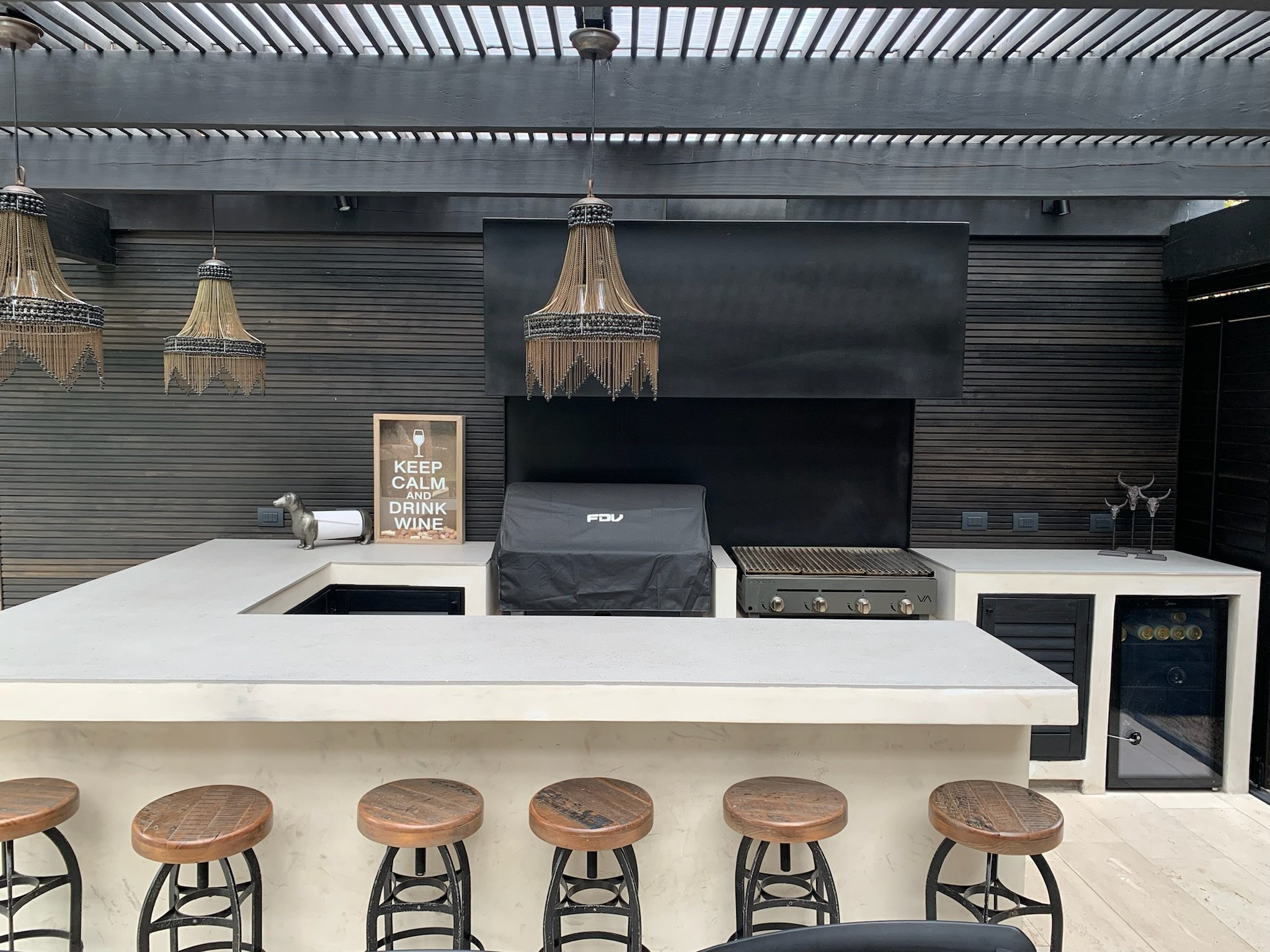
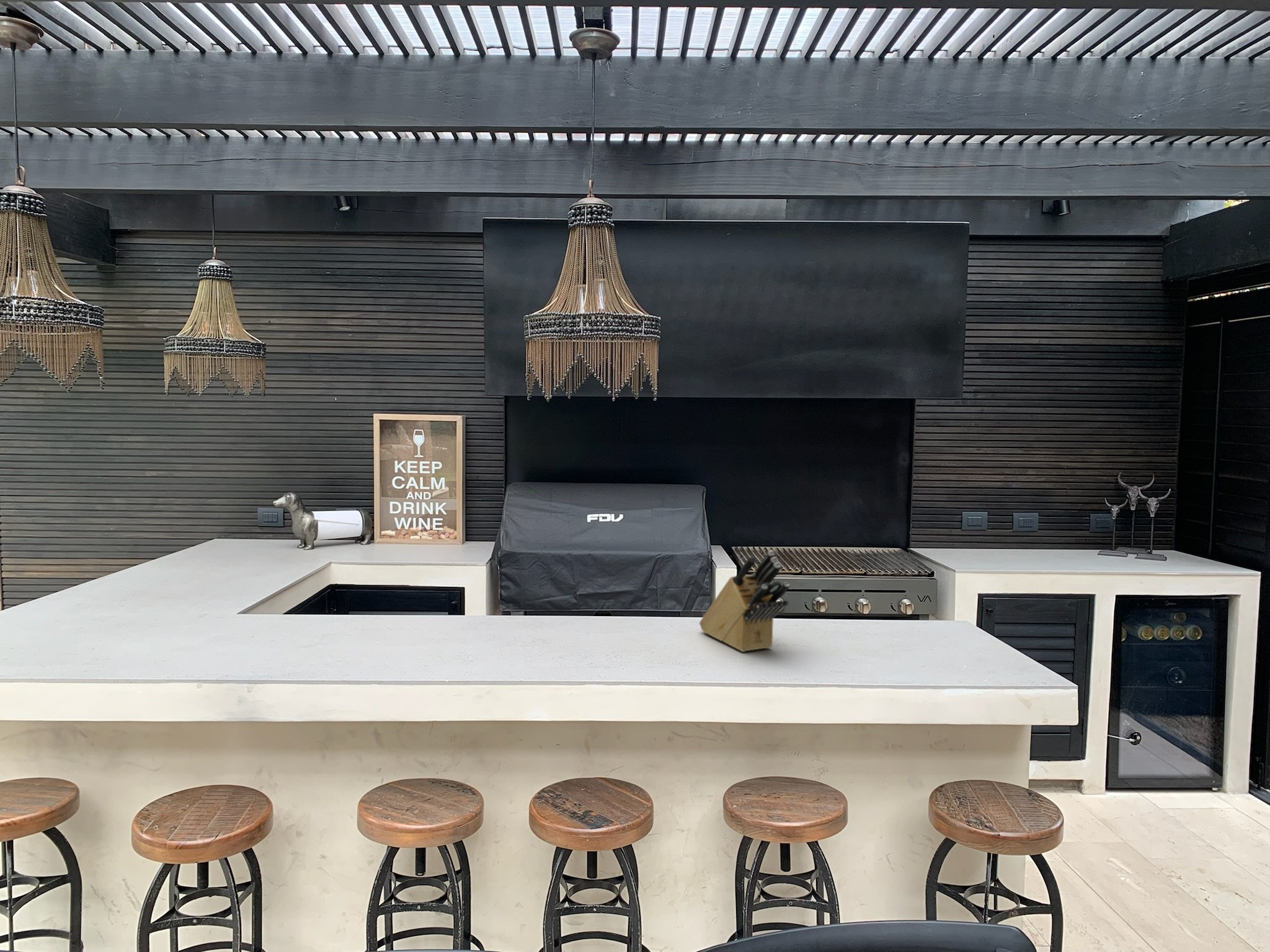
+ knife block (743, 594)
